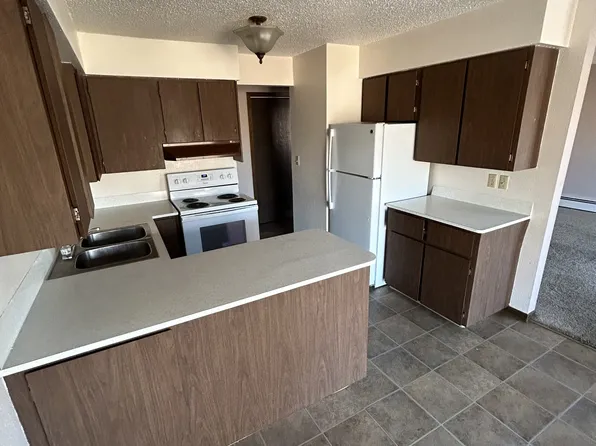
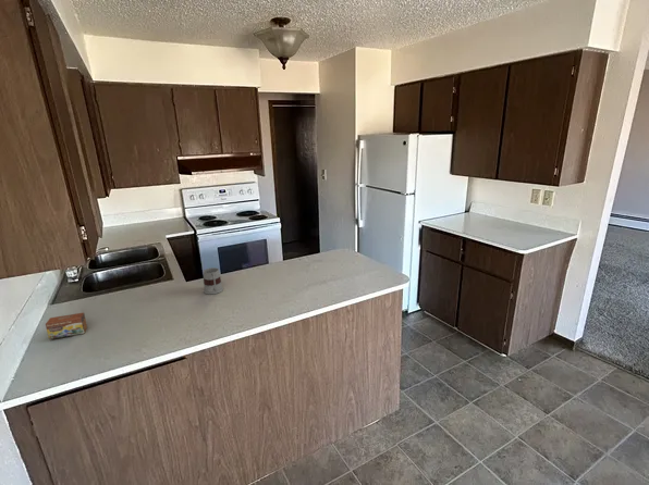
+ mug (212, 281)
+ tea box (66, 325)
